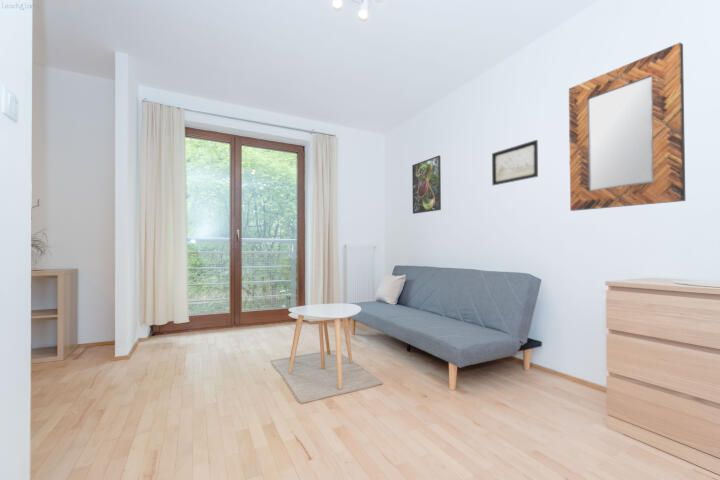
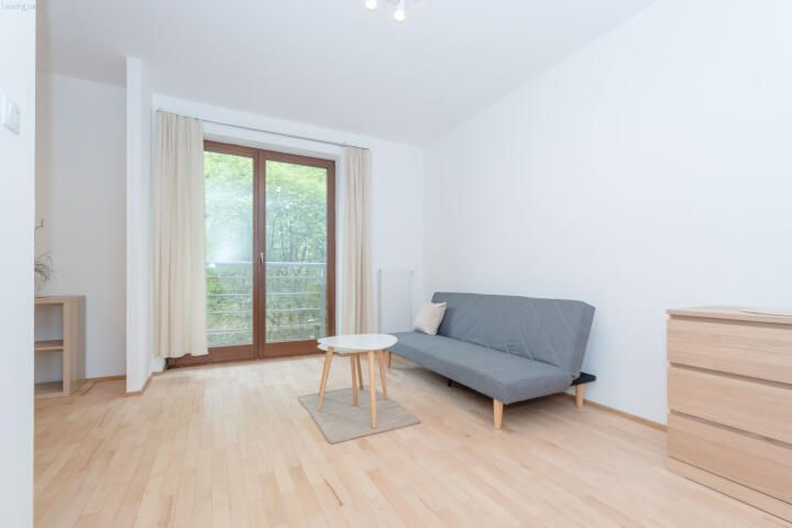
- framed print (425, 186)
- home mirror (619, 137)
- wall art (513, 164)
